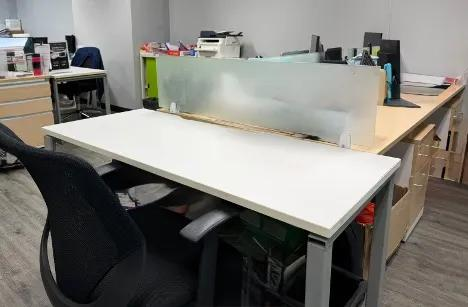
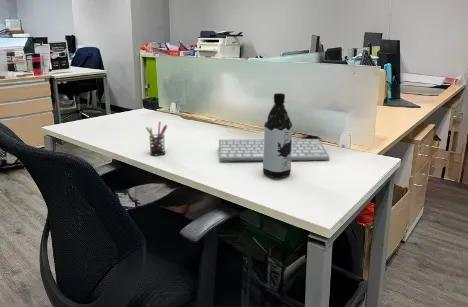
+ pen holder (155, 138)
+ computer keyboard (263, 148)
+ water bottle (277, 135)
